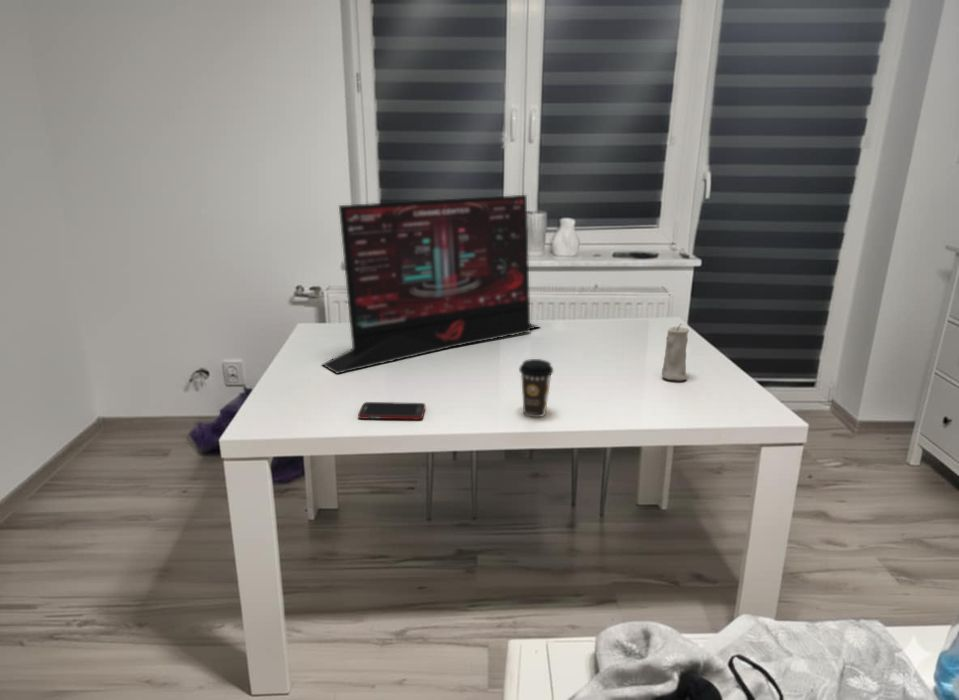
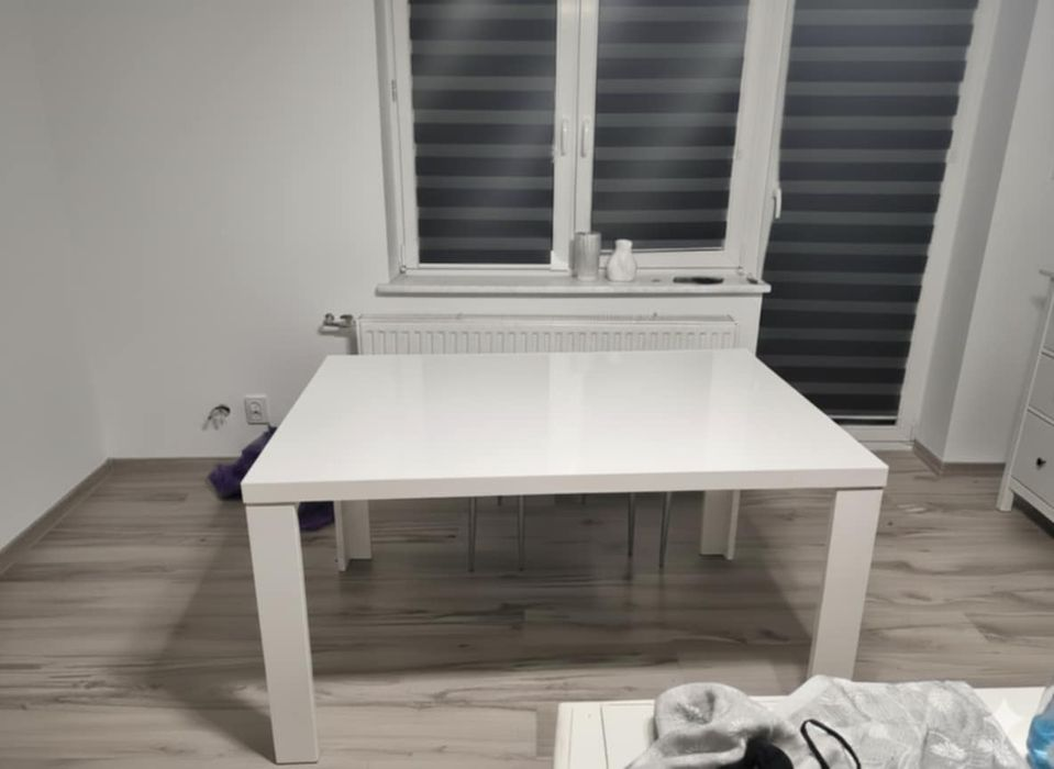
- monitor (440, 274)
- cell phone (392, 410)
- coffee cup (535, 388)
- candle (676, 350)
